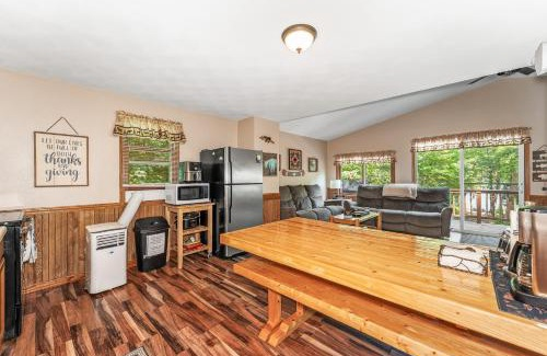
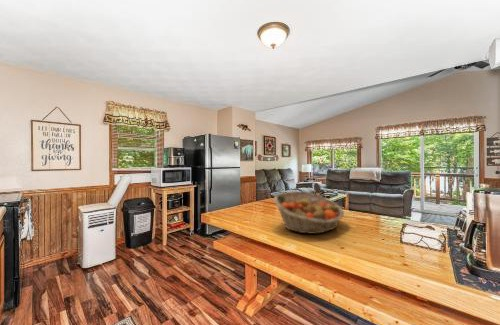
+ fruit basket (308, 210)
